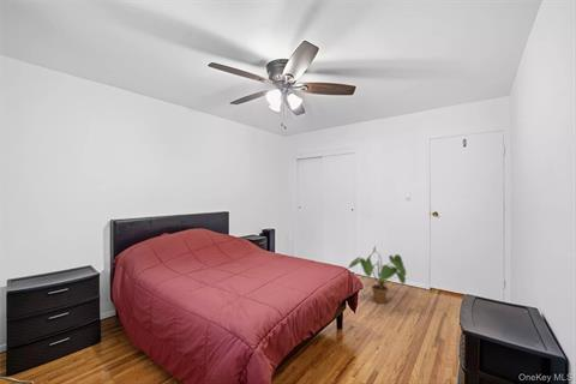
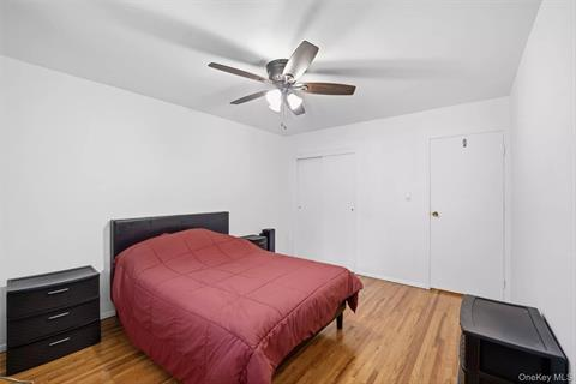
- house plant (378, 276)
